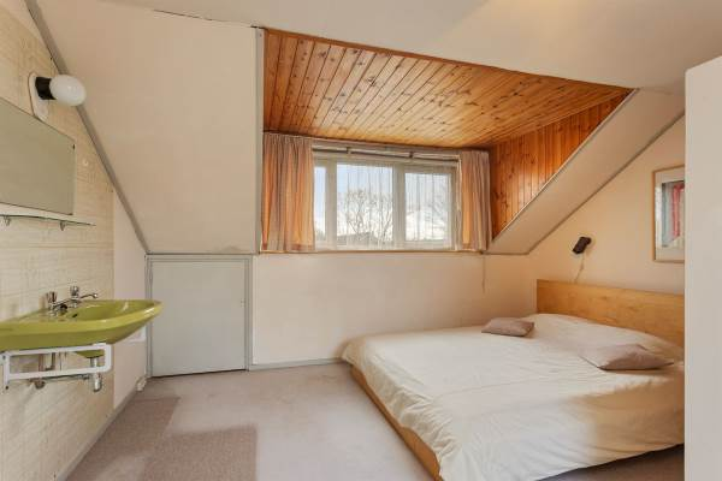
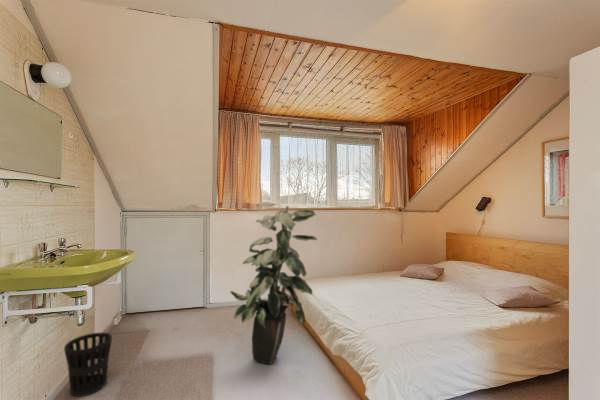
+ wastebasket (90, 363)
+ indoor plant (274, 279)
